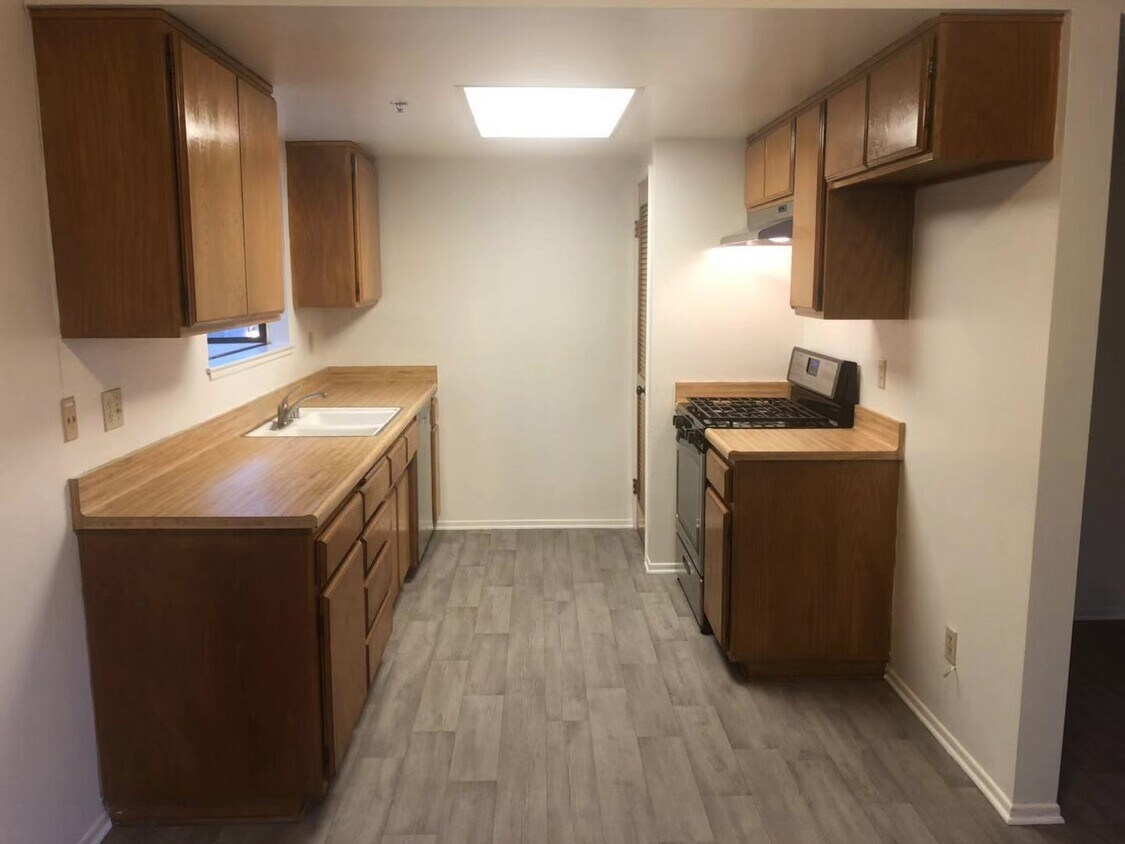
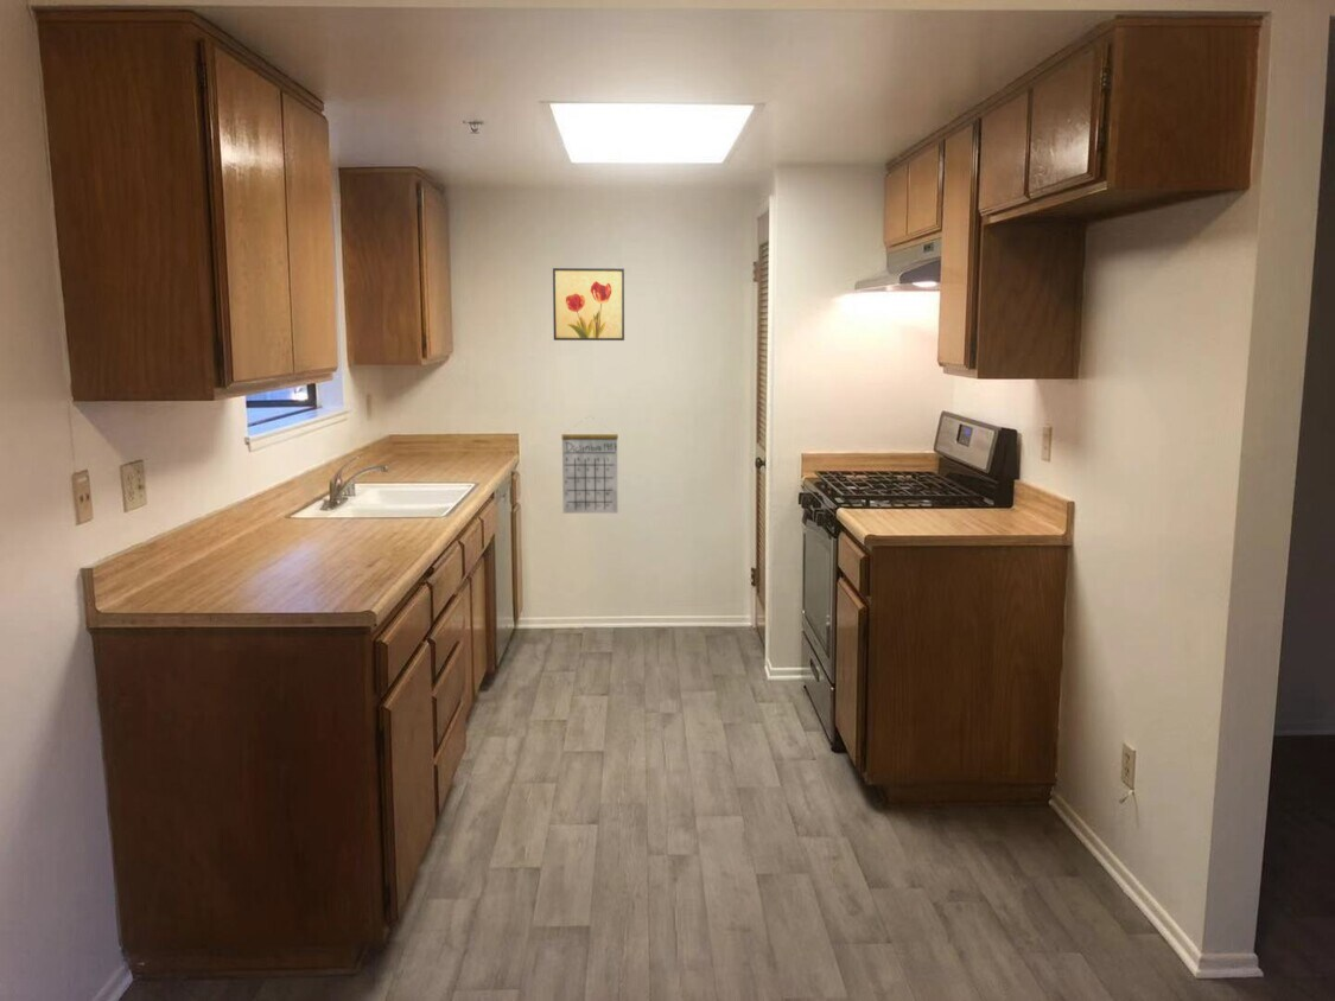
+ calendar (590, 464)
+ wall art (589, 304)
